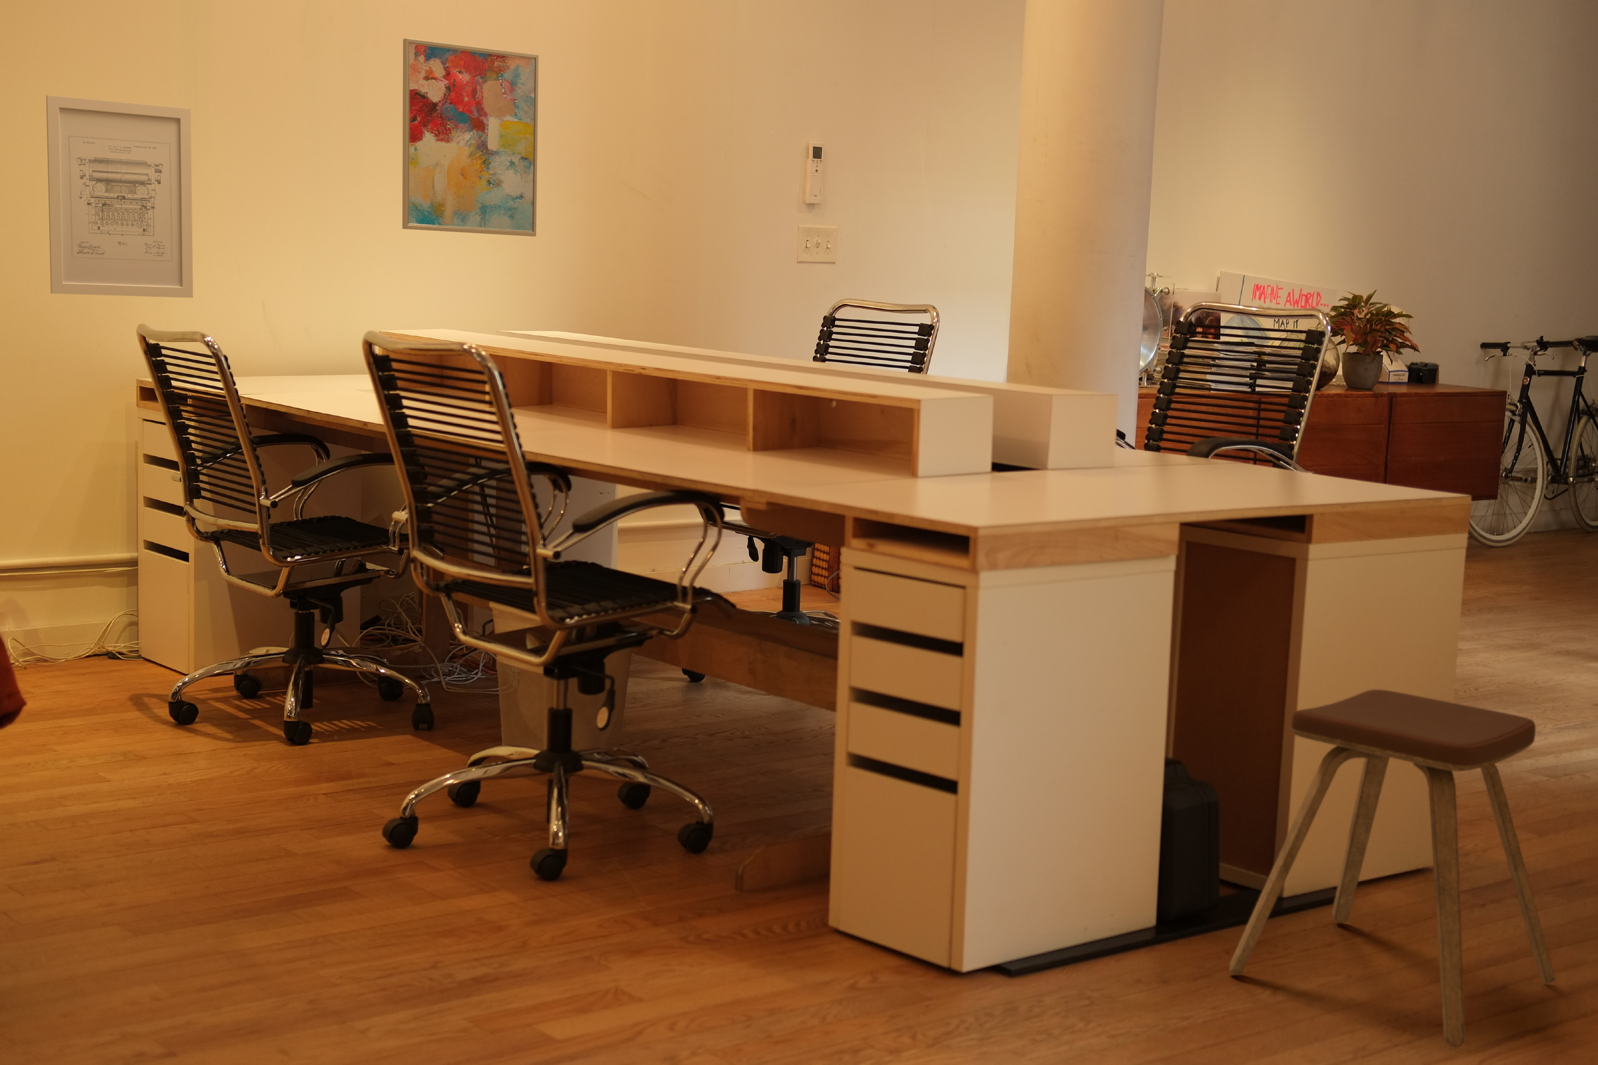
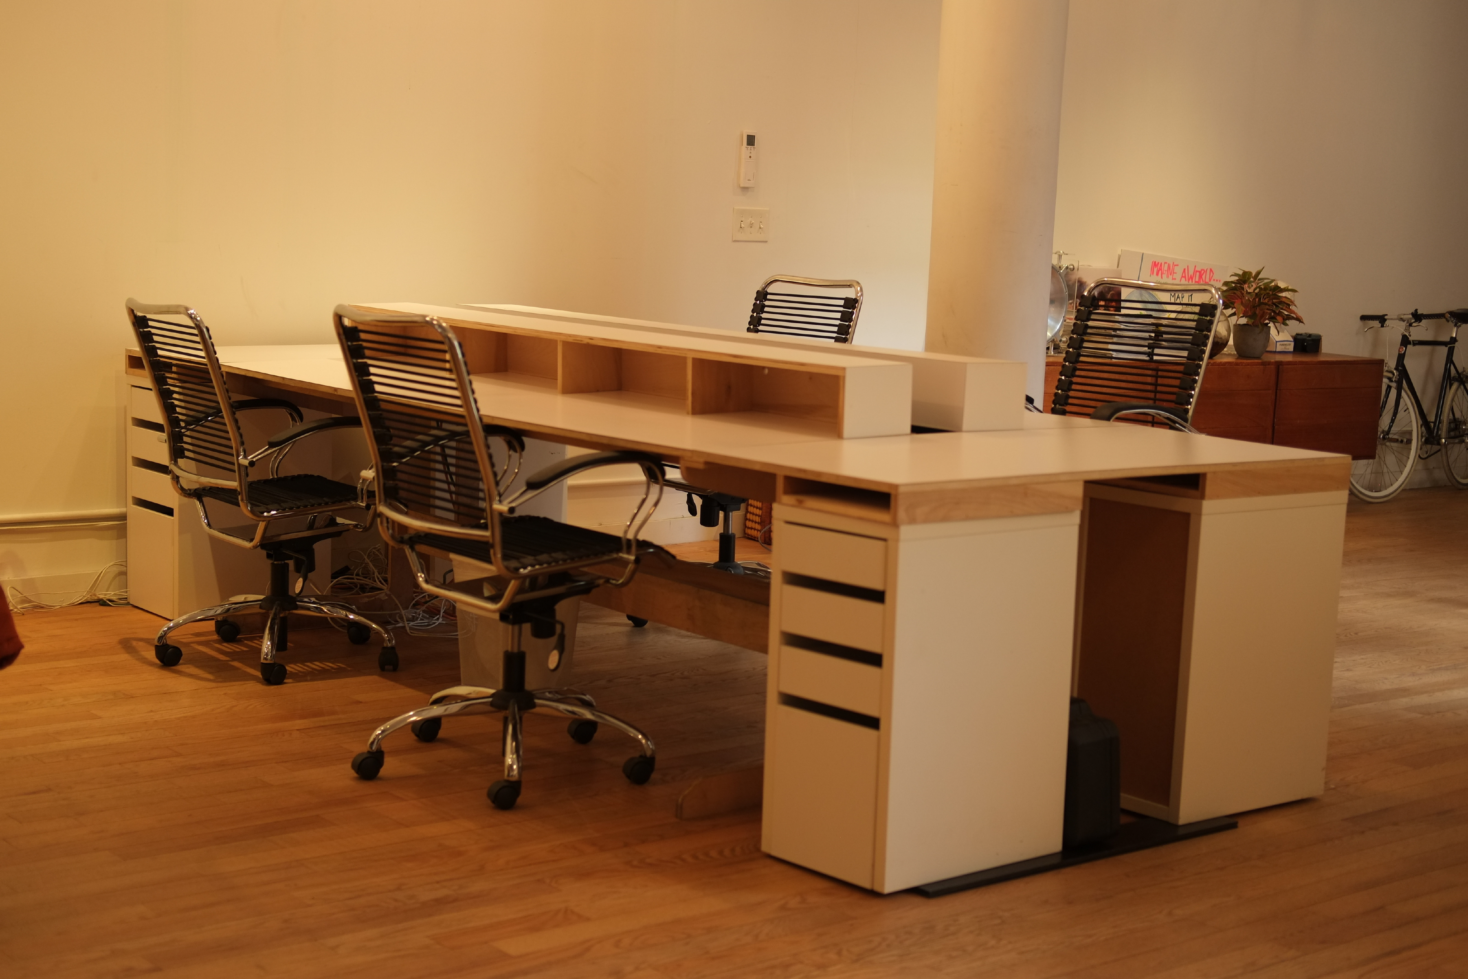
- music stool (1433, 849)
- wall art (121, 200)
- wall art (471, 140)
